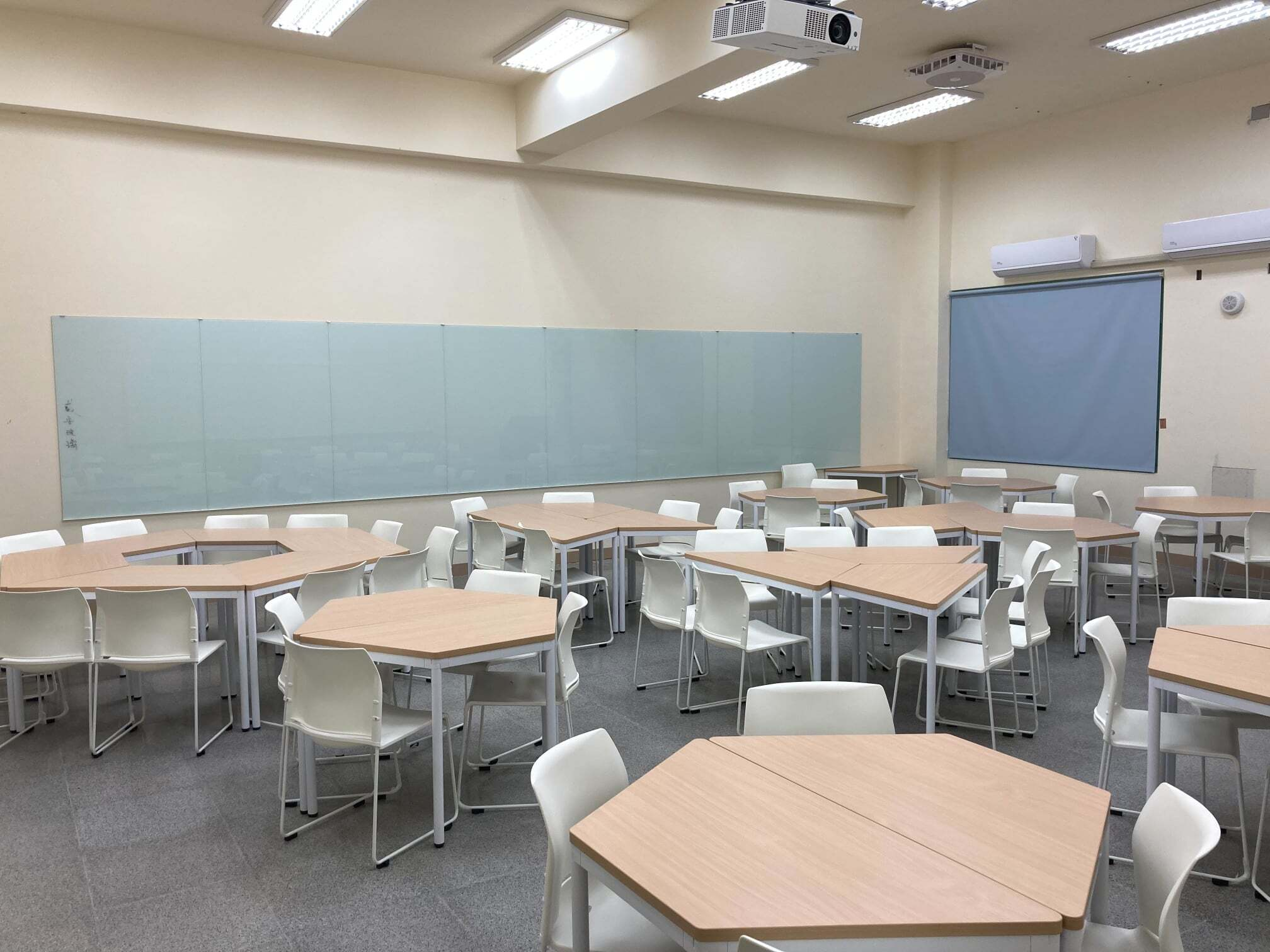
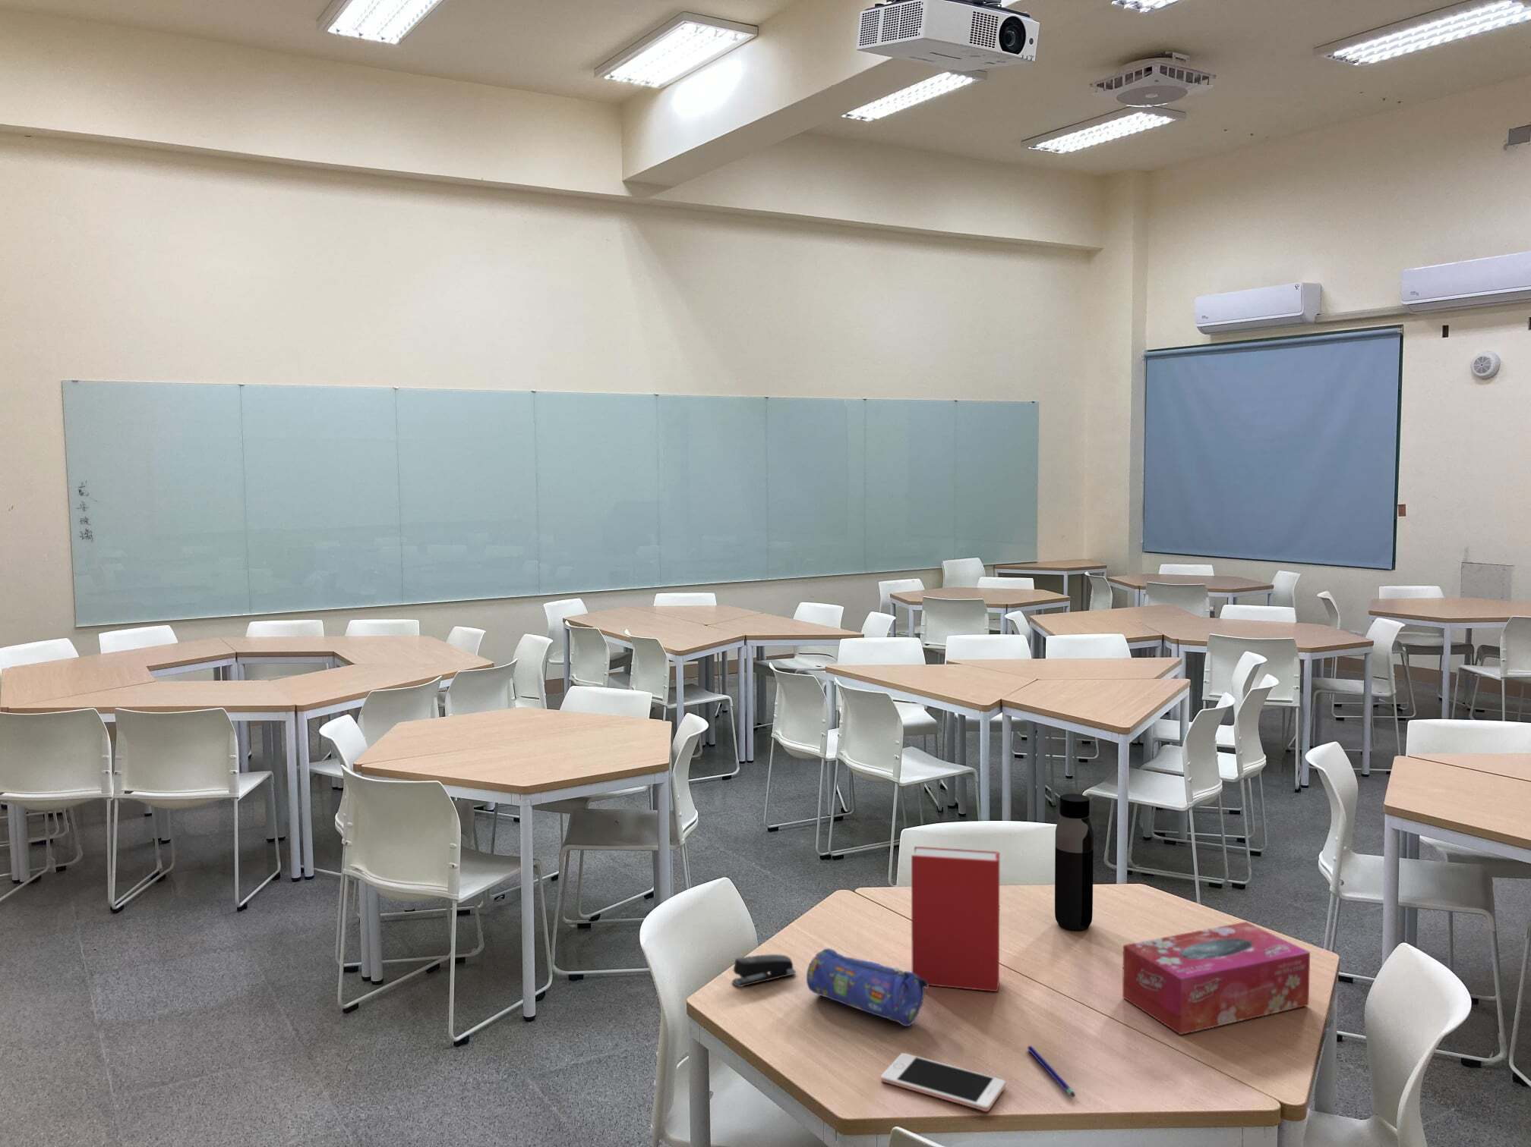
+ tissue box (1215, 975)
+ cell phone (943, 1081)
+ book (955, 917)
+ pen (1050, 1070)
+ pencil case (866, 983)
+ stapler (764, 966)
+ water bottle (1074, 861)
